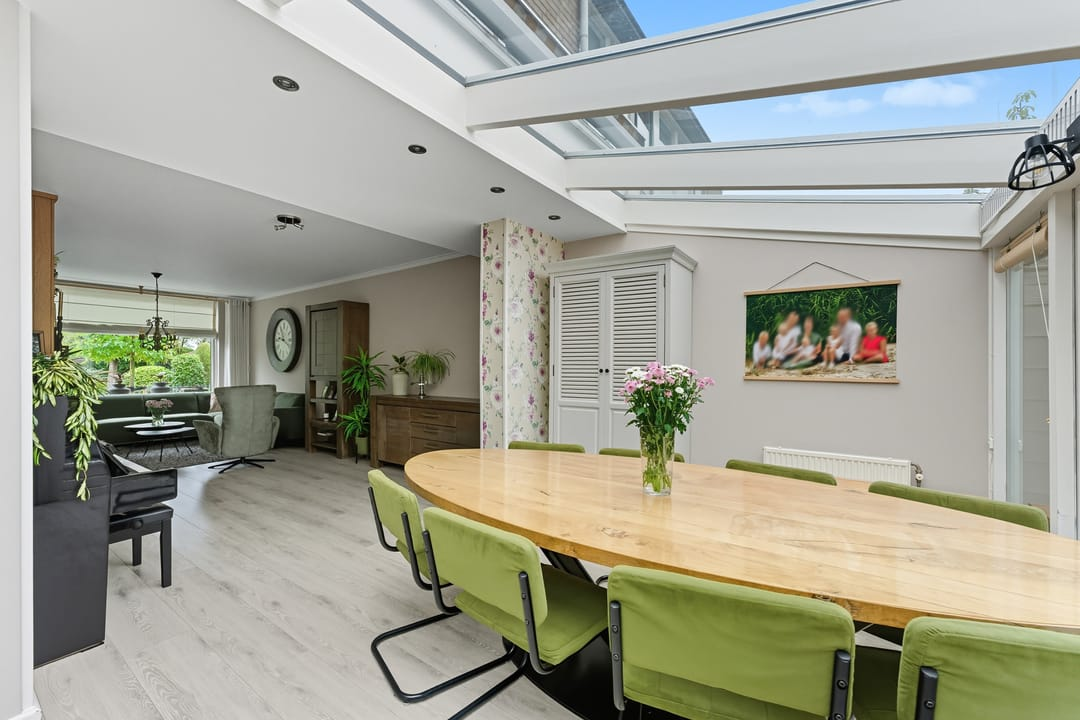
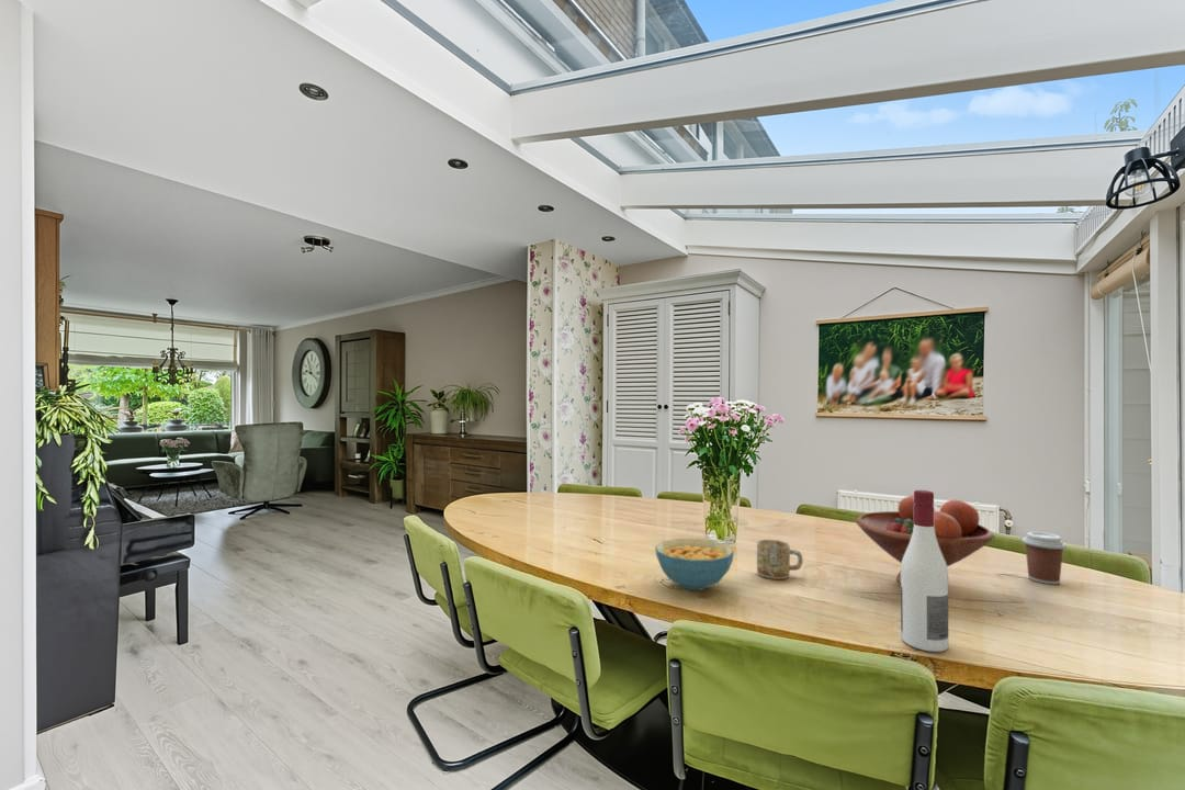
+ fruit bowl (910, 540)
+ mug (779, 558)
+ alcohol (924, 567)
+ cereal bowl (693, 567)
+ coffee cup (1043, 557)
